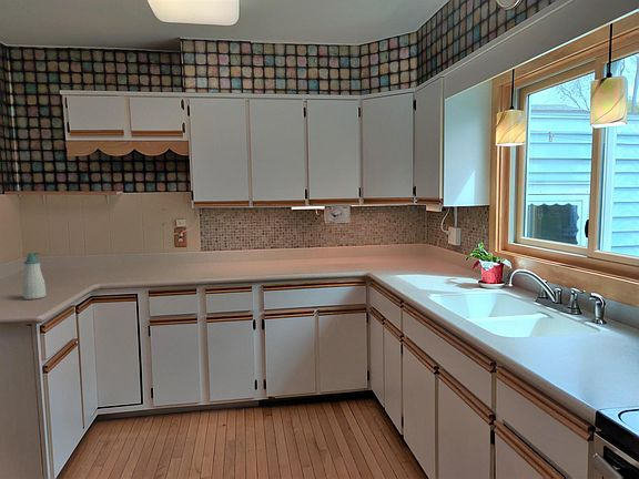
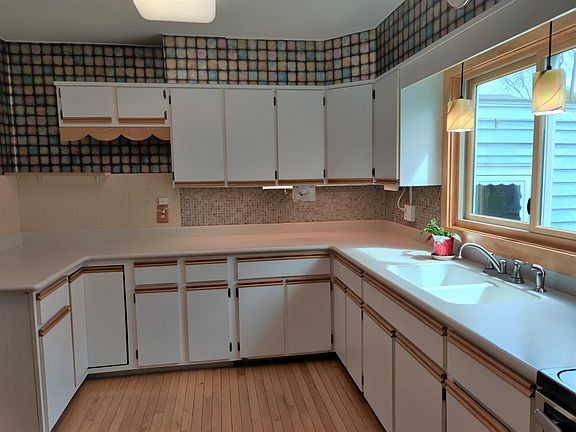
- soap bottle (32, 275)
